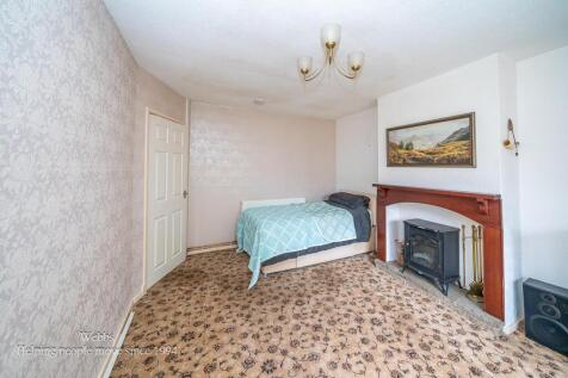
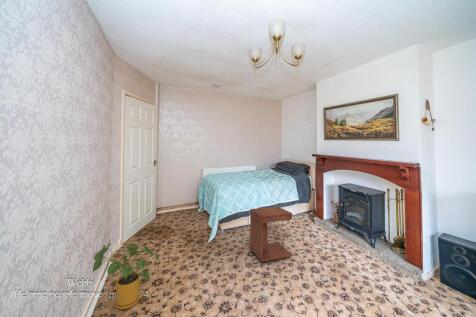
+ side table (266, 232)
+ house plant (126, 274)
